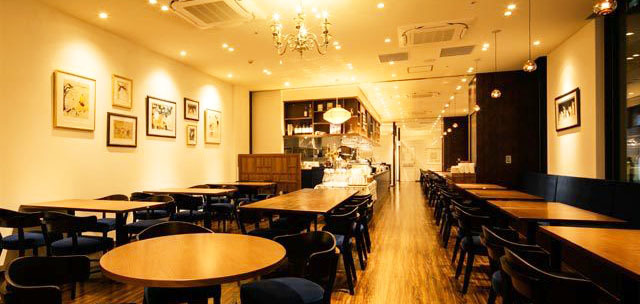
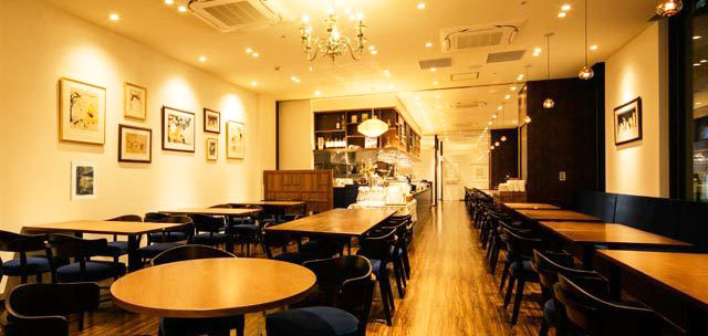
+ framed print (84, 180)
